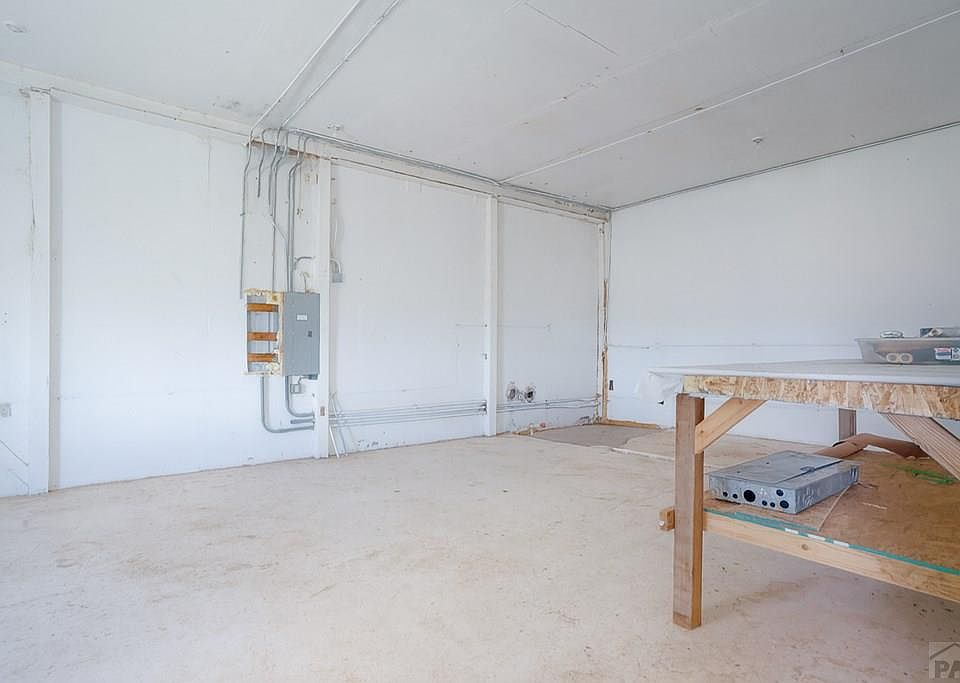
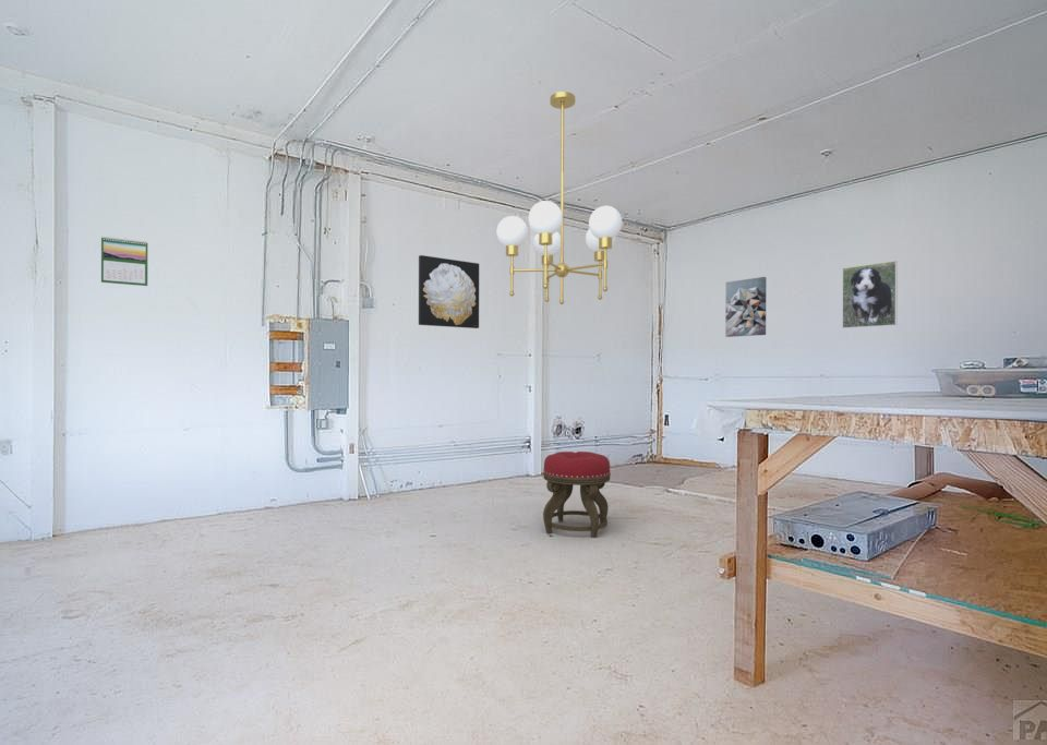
+ calendar (124, 261)
+ wall art (745, 308)
+ wall art (449, 292)
+ stool (580, 491)
+ light fixture (554, 203)
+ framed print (868, 296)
